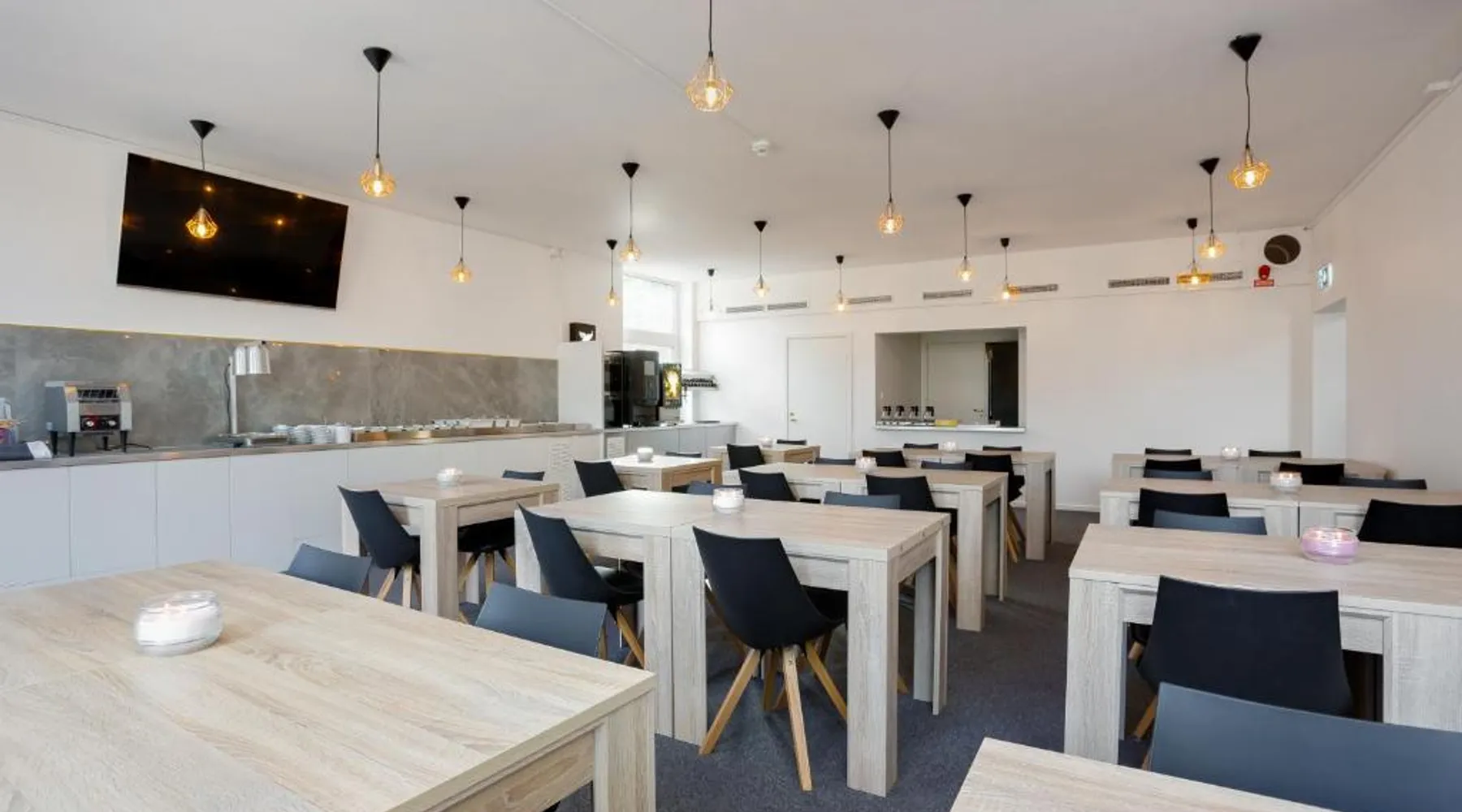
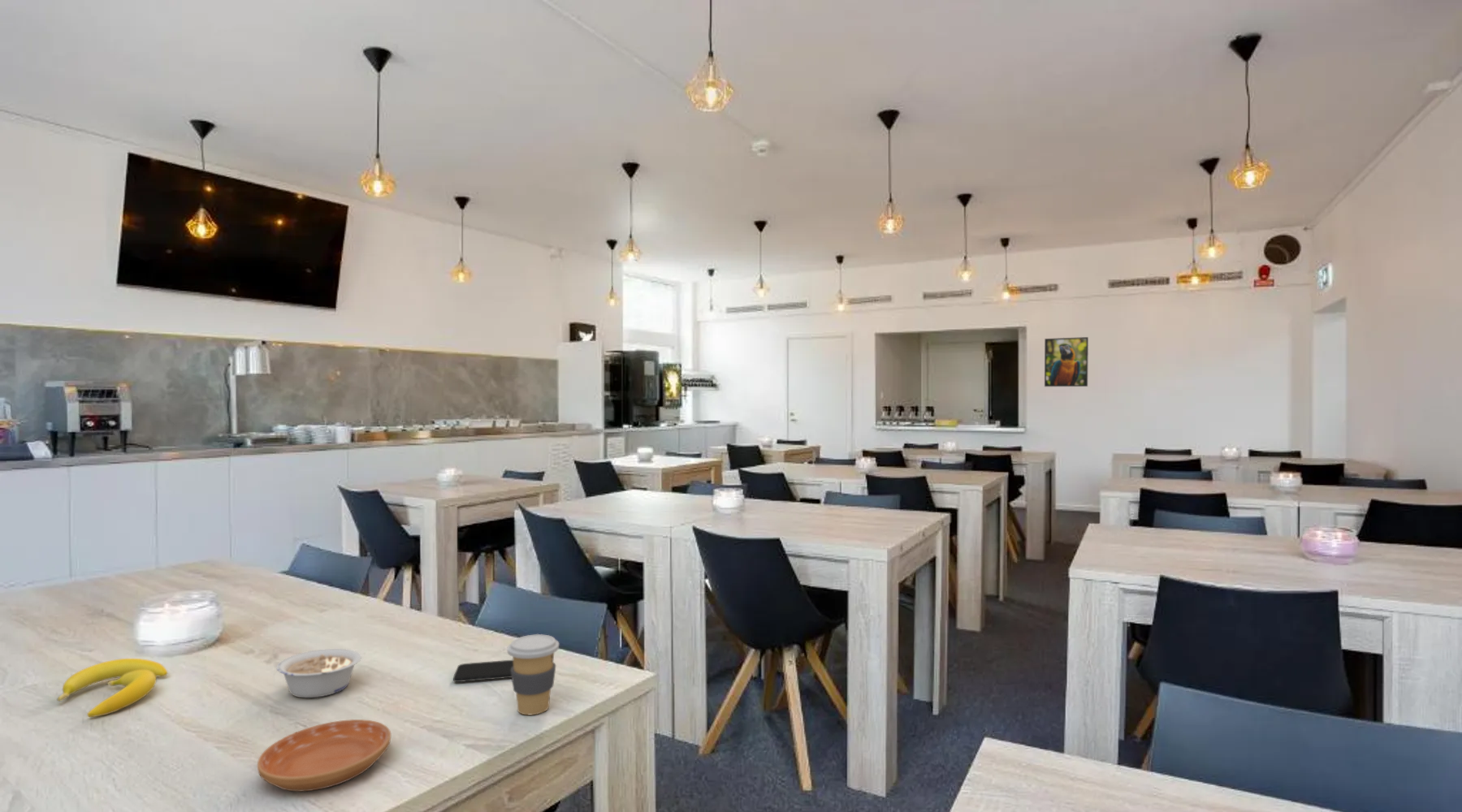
+ legume (322, 672)
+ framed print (1066, 362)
+ saucer (327, 755)
+ smartphone (498, 669)
+ coffee cup (533, 675)
+ banana (110, 684)
